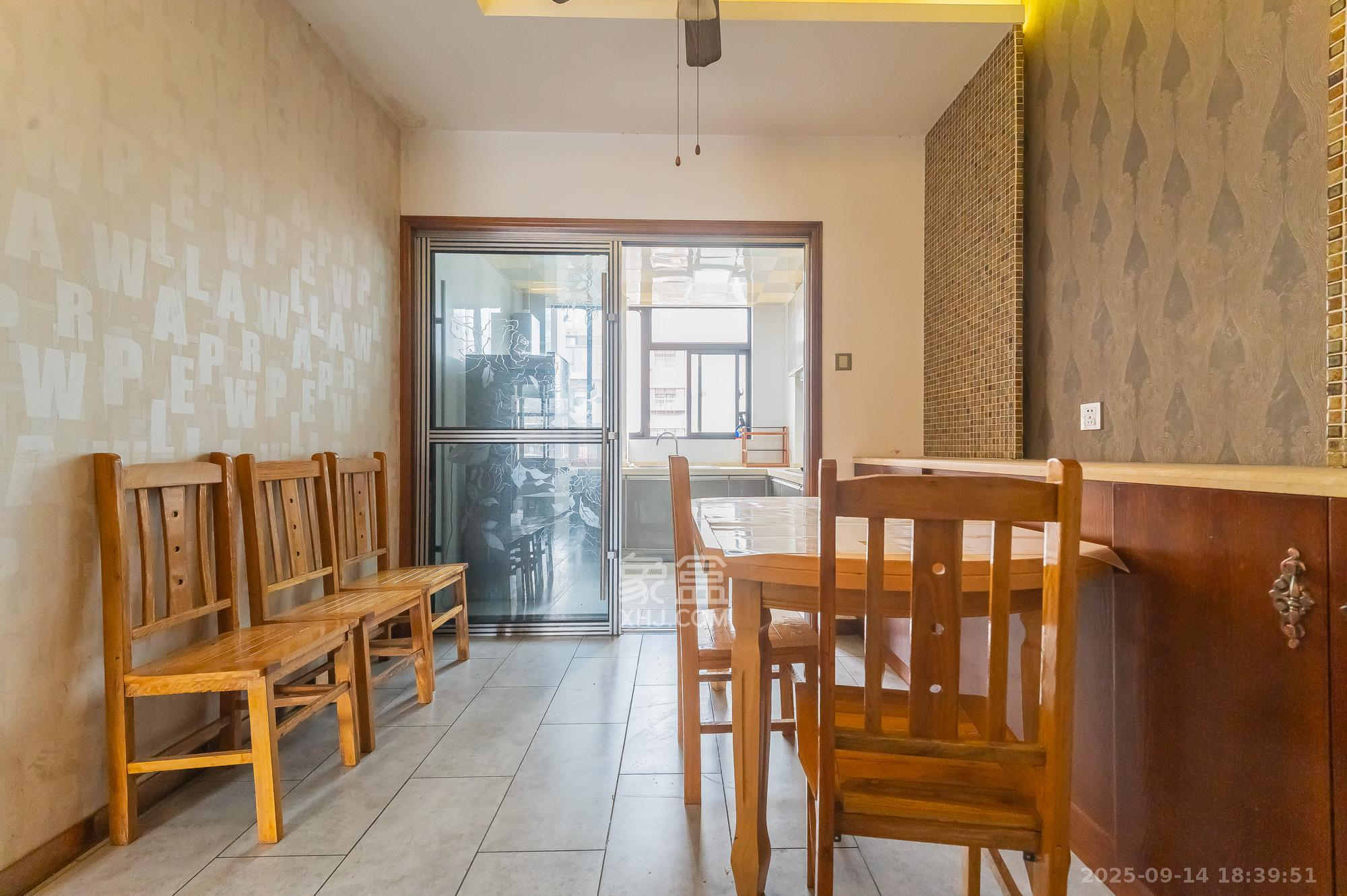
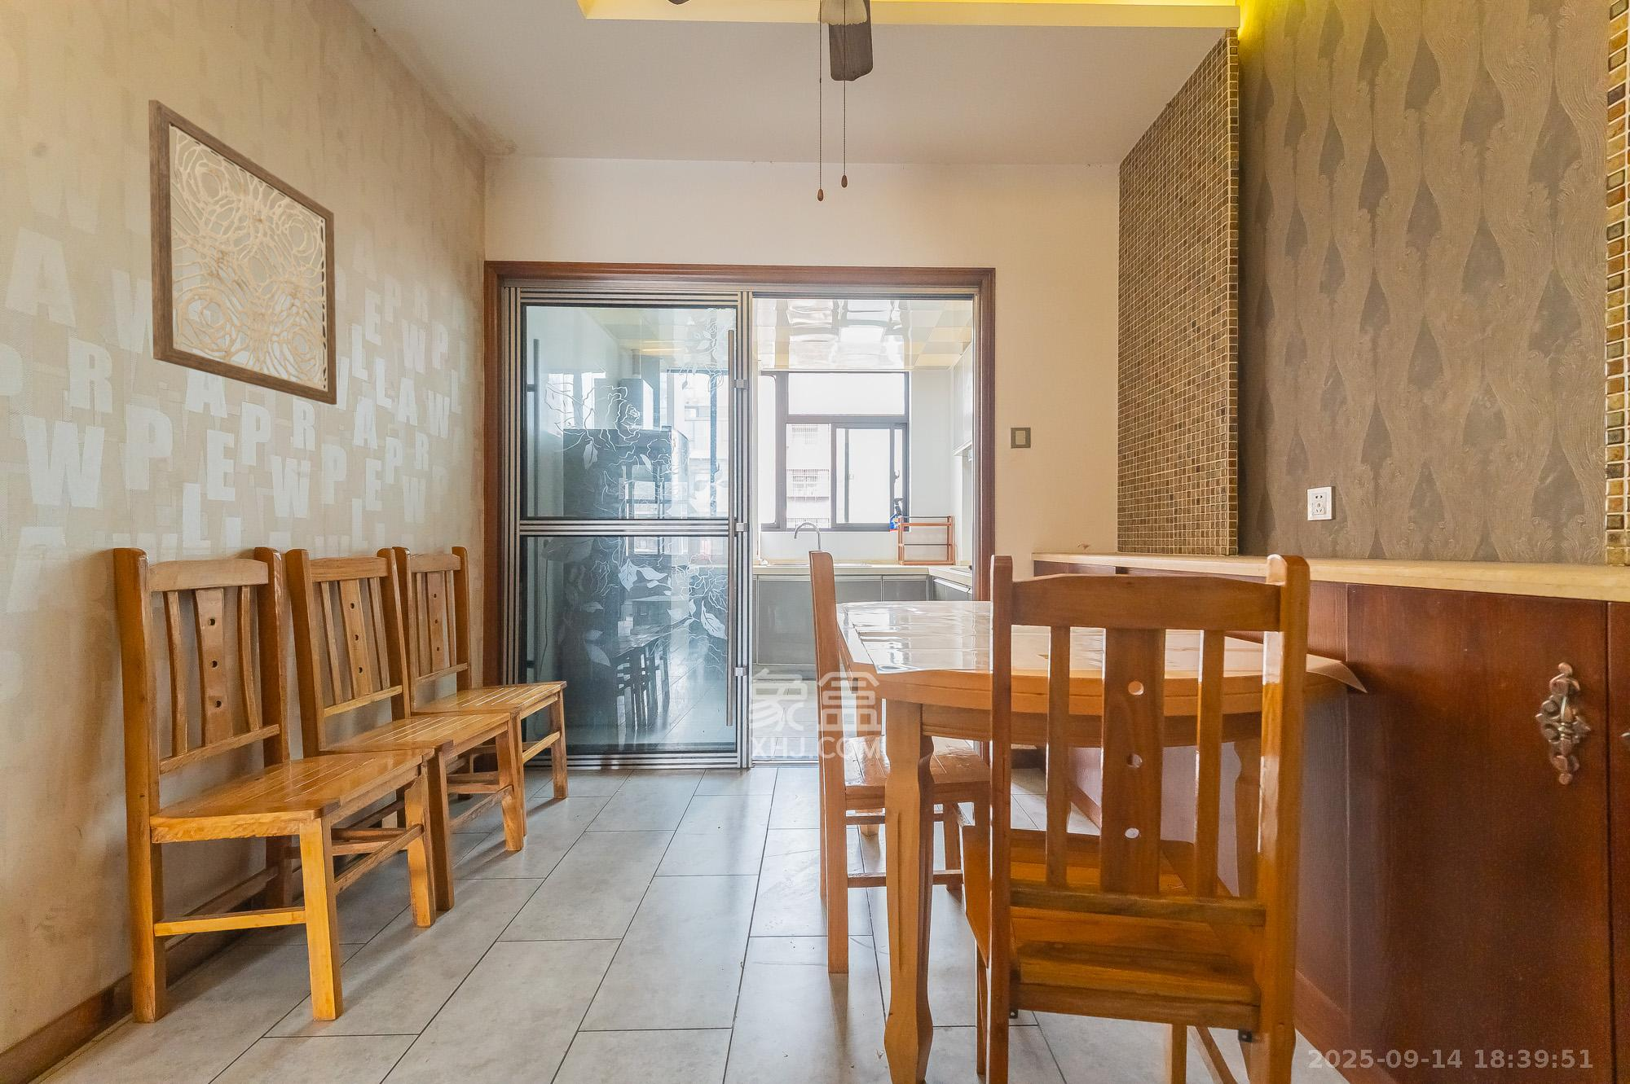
+ wall art (252, 275)
